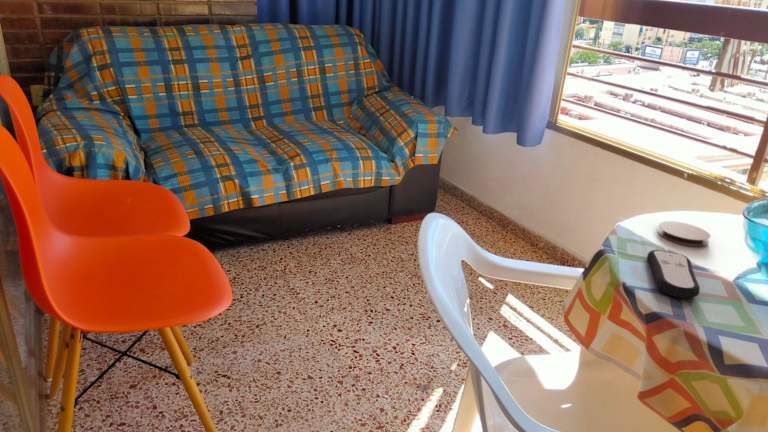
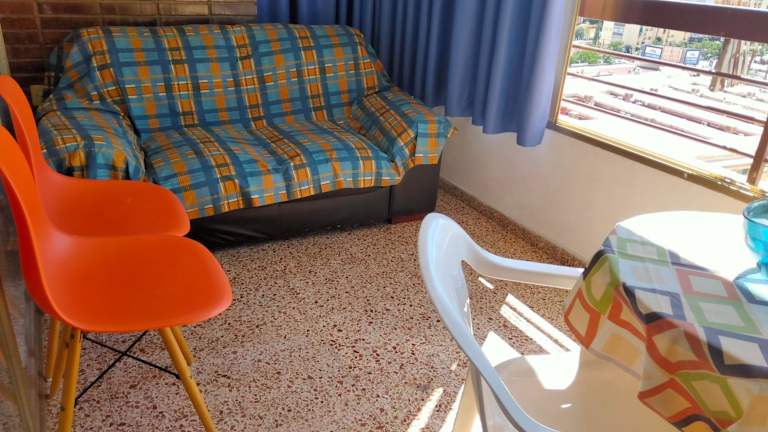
- coaster (683, 233)
- remote control (673, 272)
